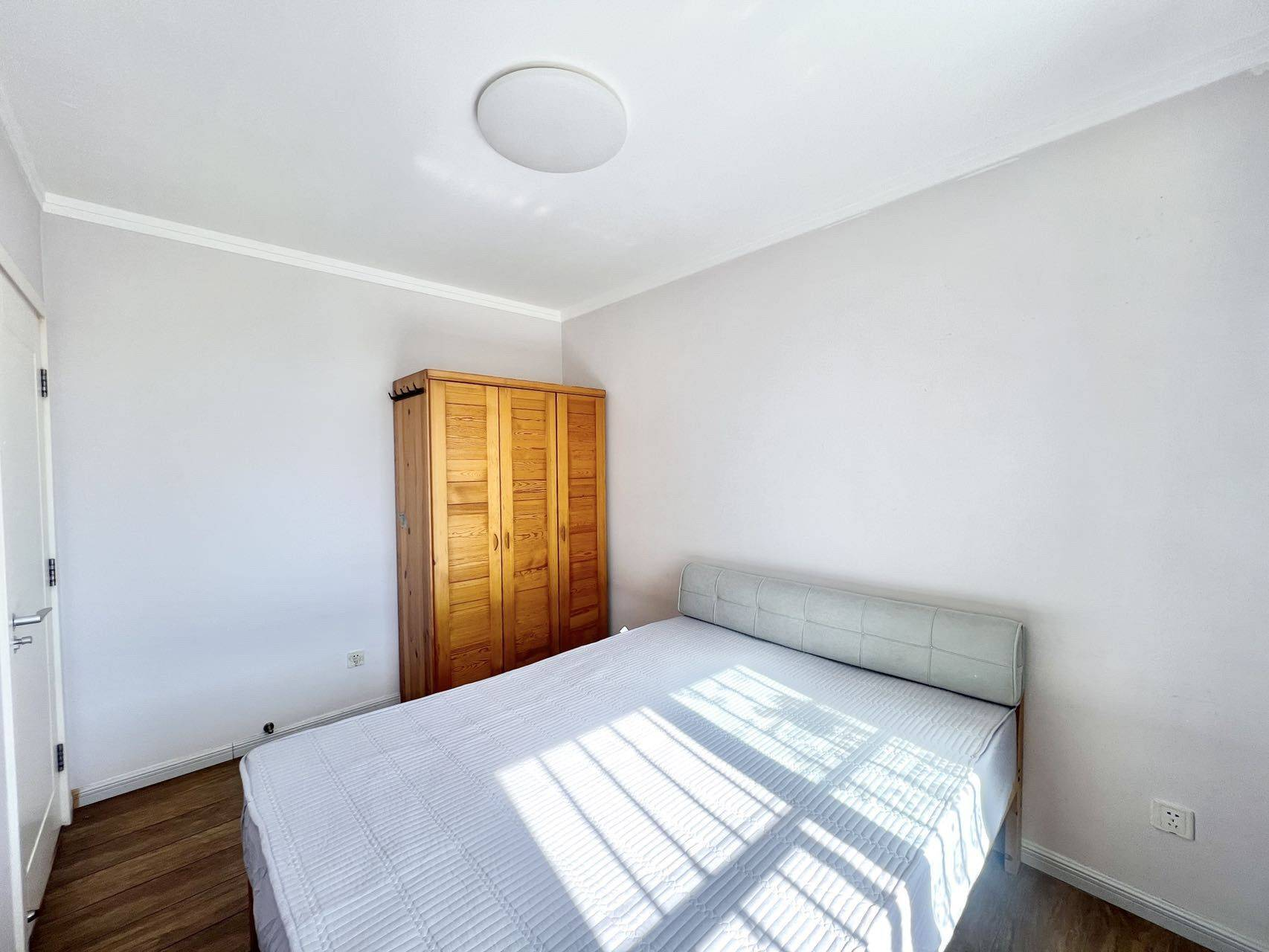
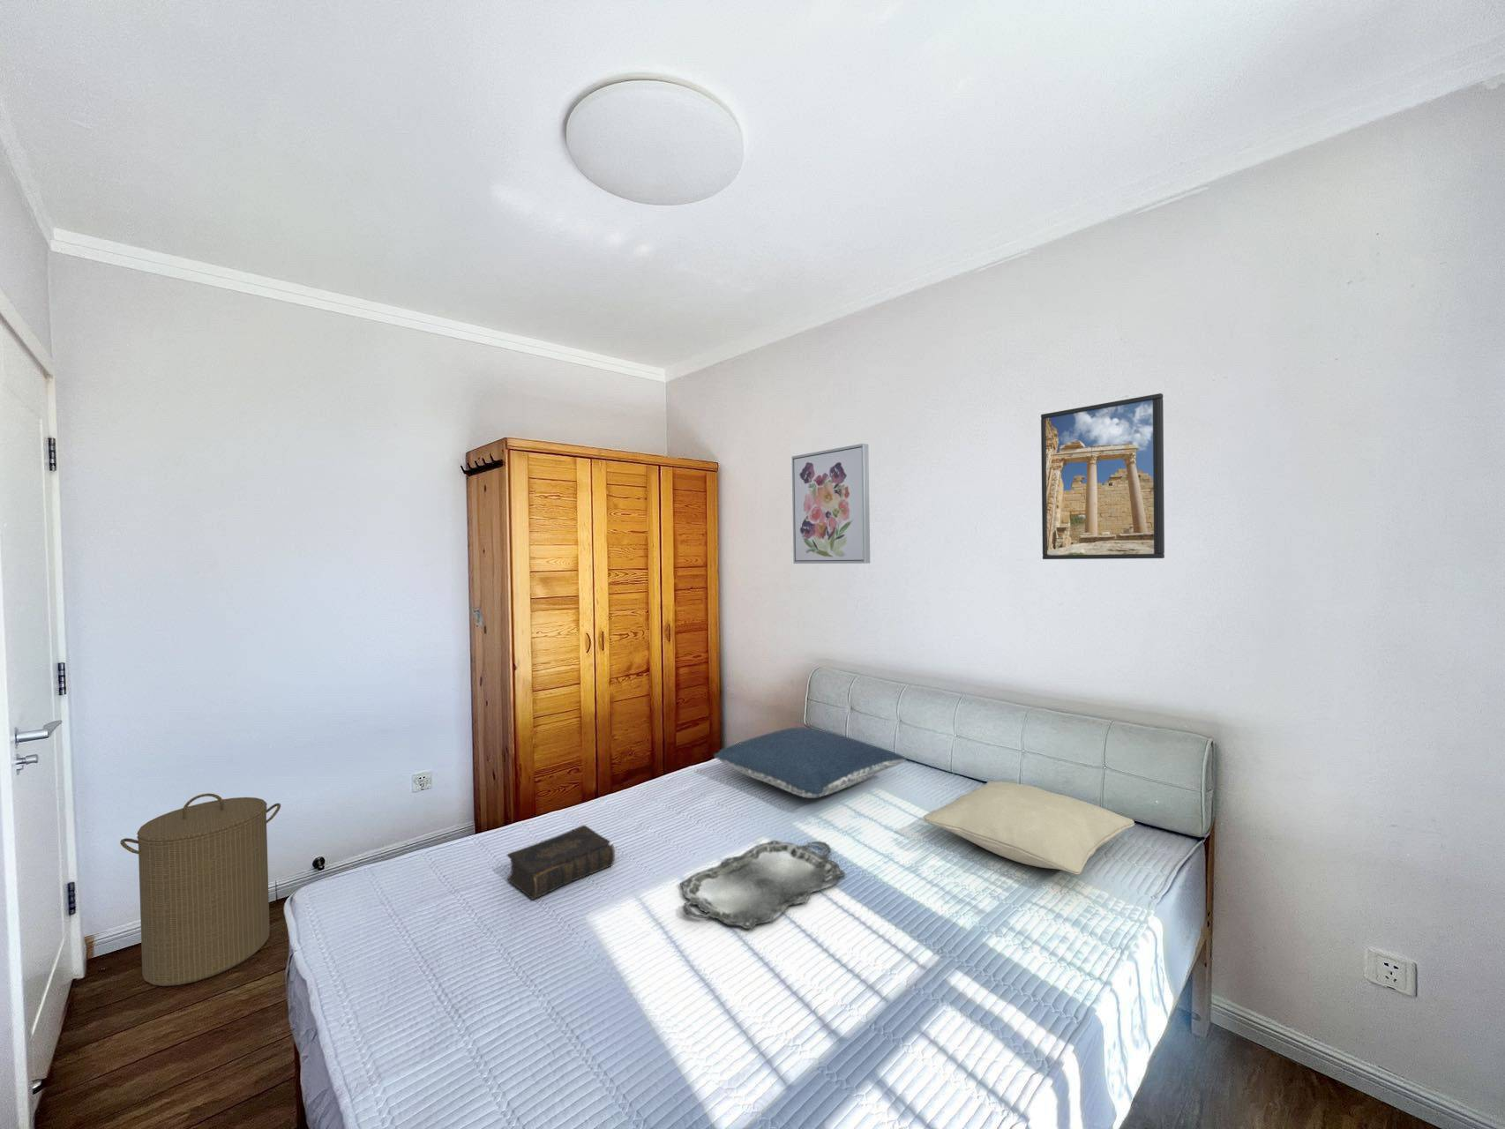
+ laundry hamper (208, 873)
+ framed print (1098, 481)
+ wall art (828, 506)
+ pillow (808, 757)
+ pillow (1027, 821)
+ serving tray (763, 879)
+ book (561, 860)
